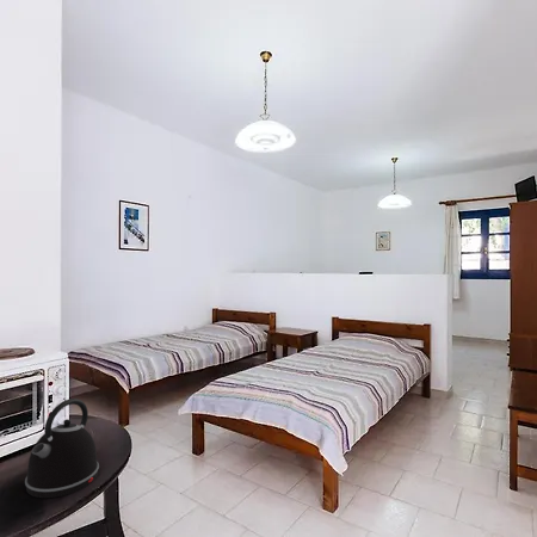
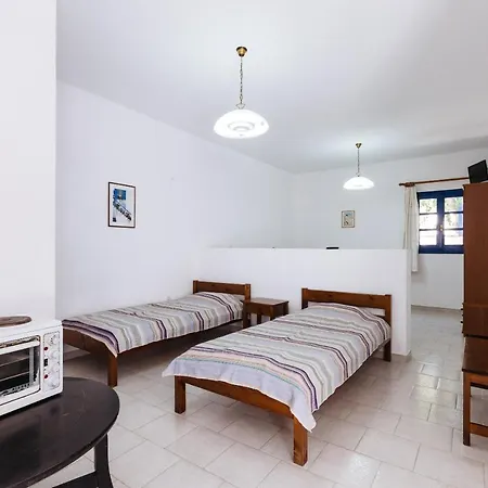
- kettle (63, 439)
